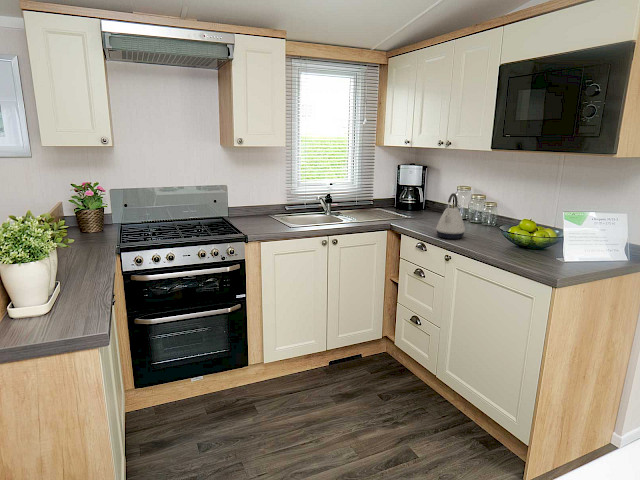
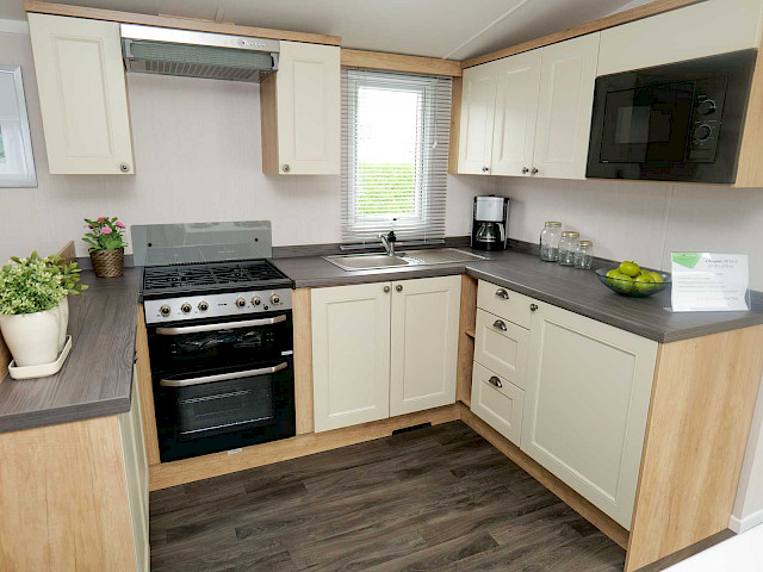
- kettle (451, 215)
